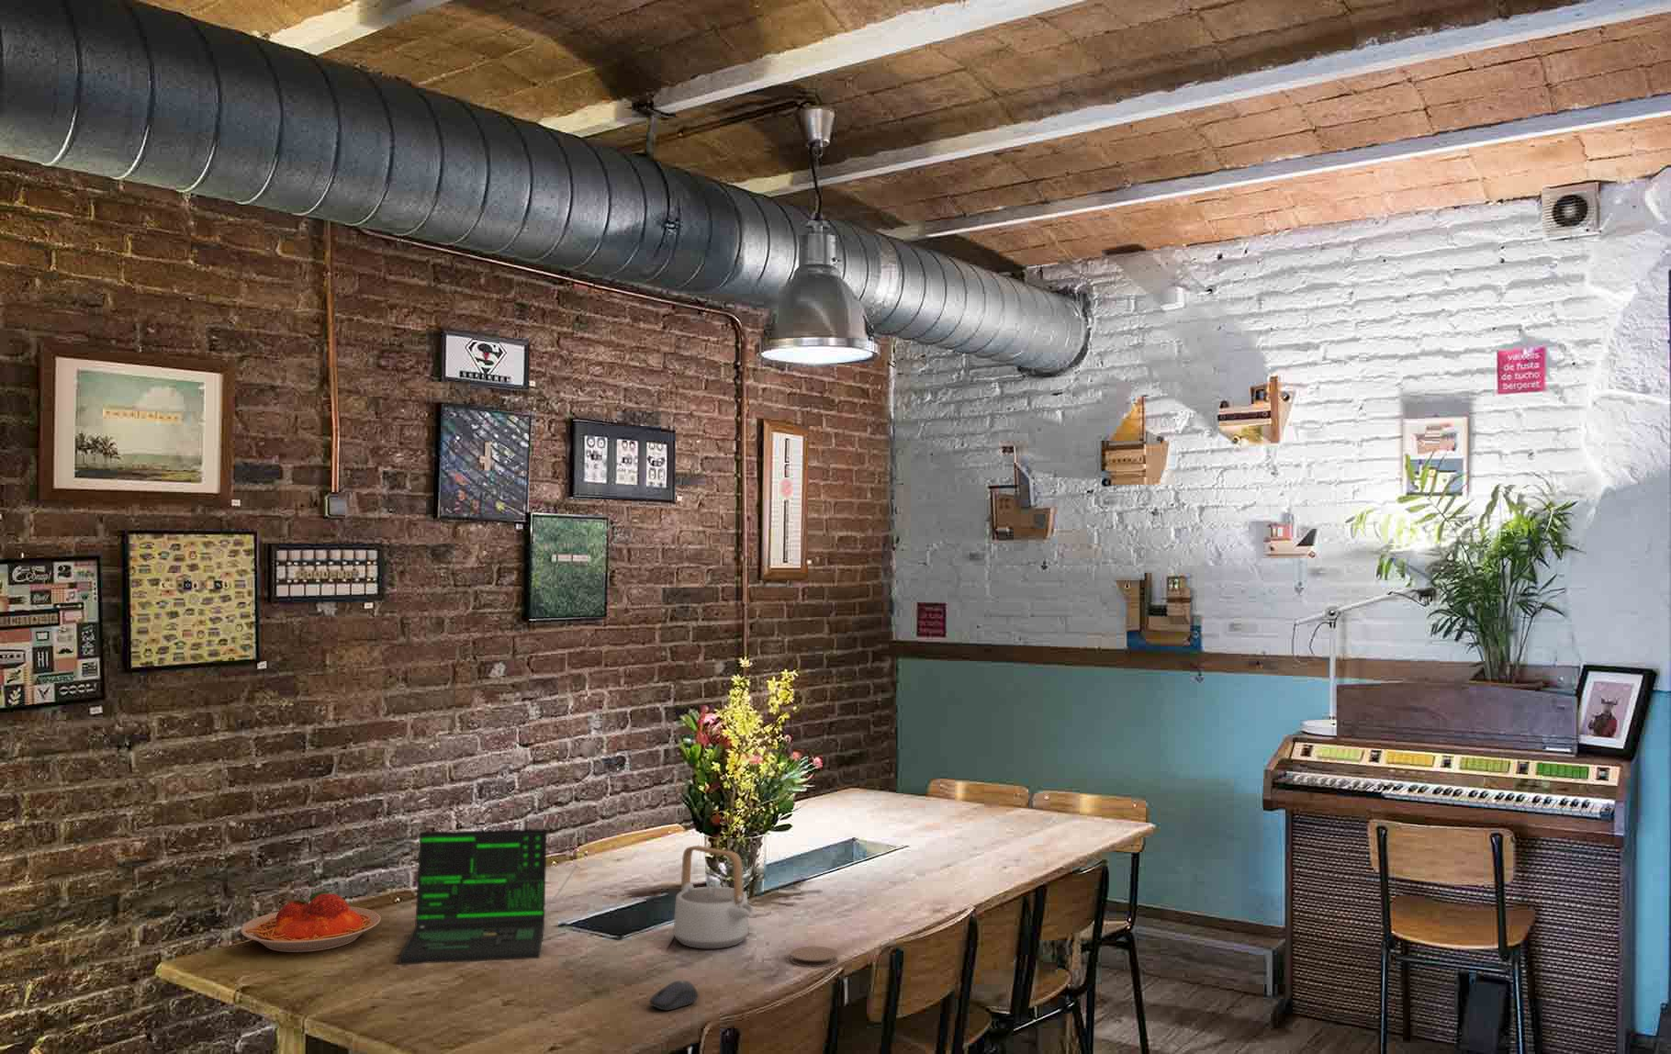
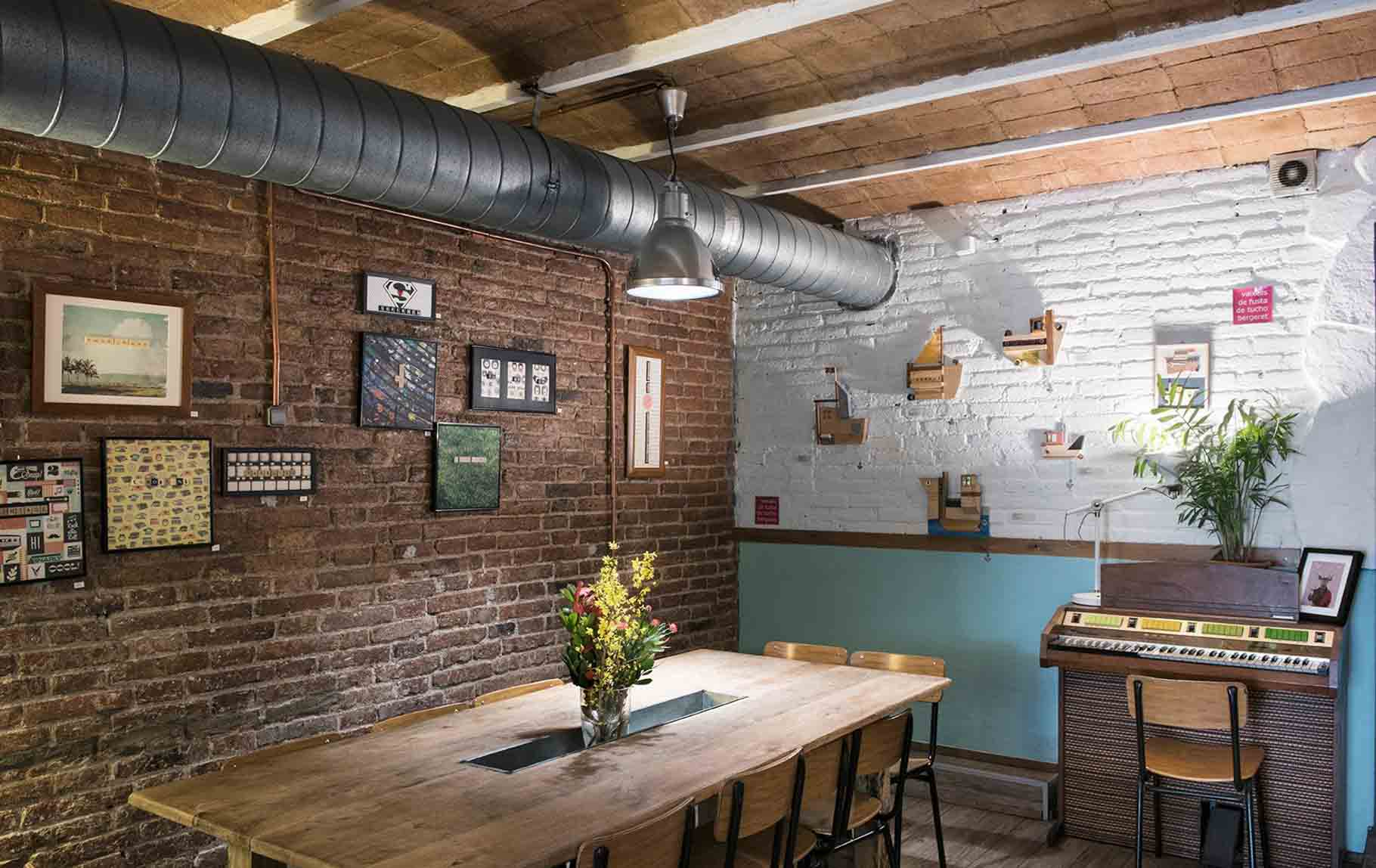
- teapot (716, 895)
- computer mouse (674, 992)
- laptop (494, 891)
- plate (312, 916)
- coaster (814, 956)
